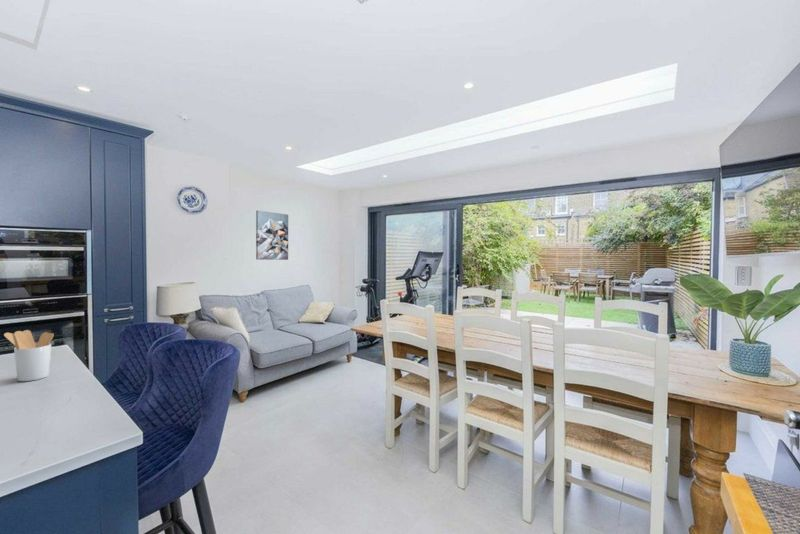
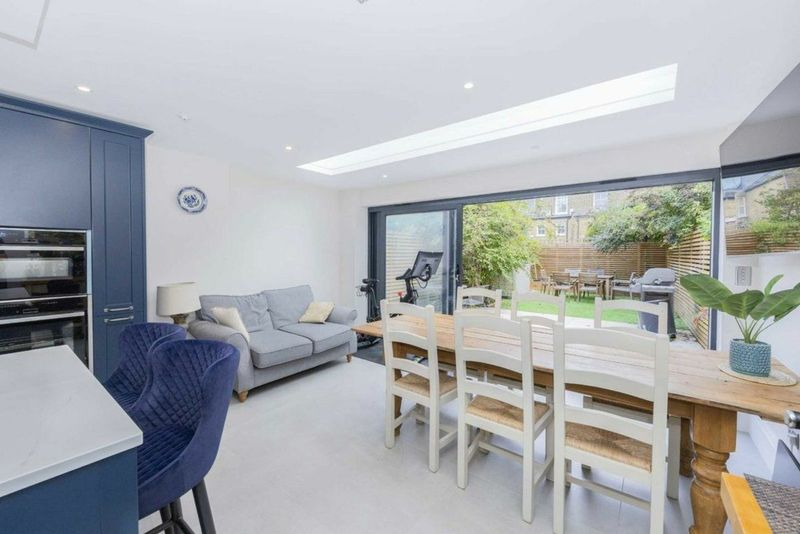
- utensil holder (28, 353)
- wall art (272, 236)
